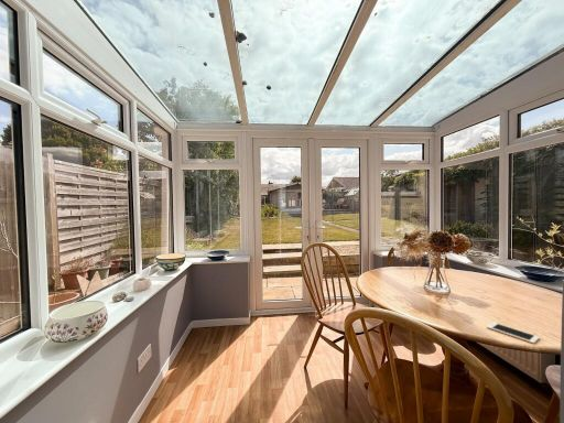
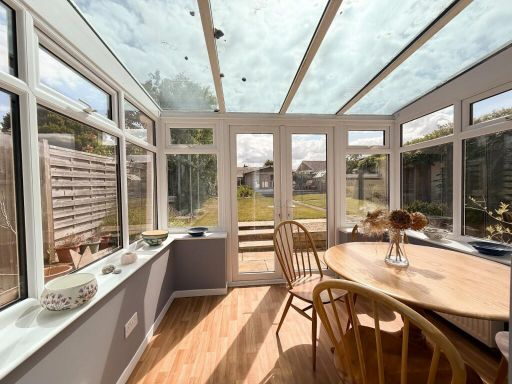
- cell phone (511, 332)
